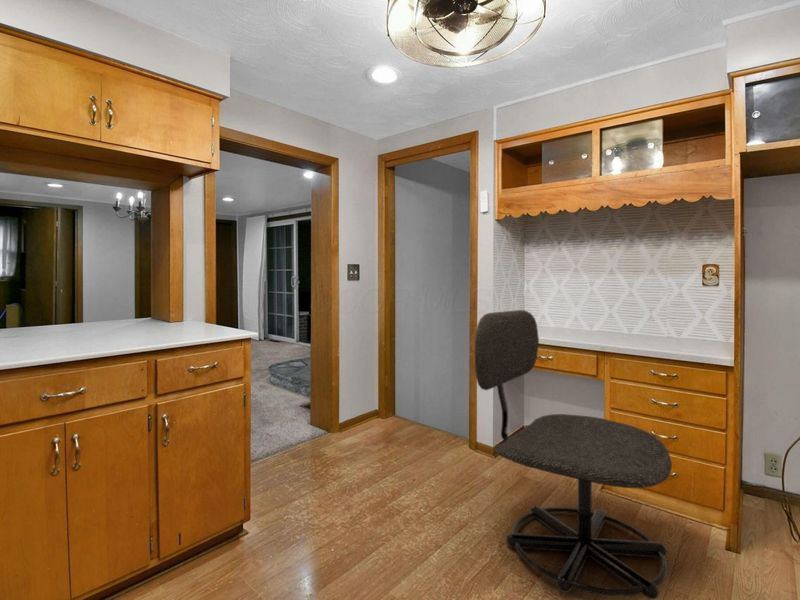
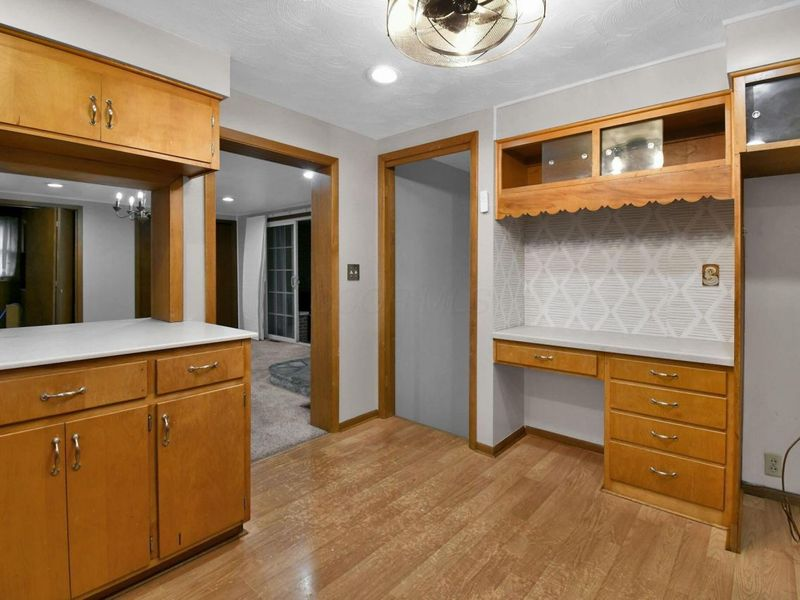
- office chair (573, 431)
